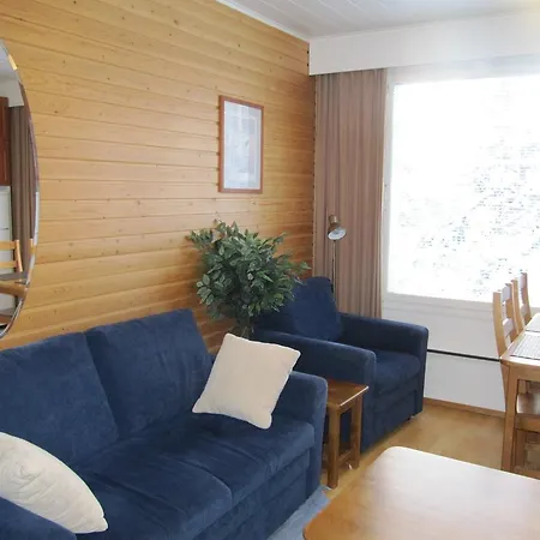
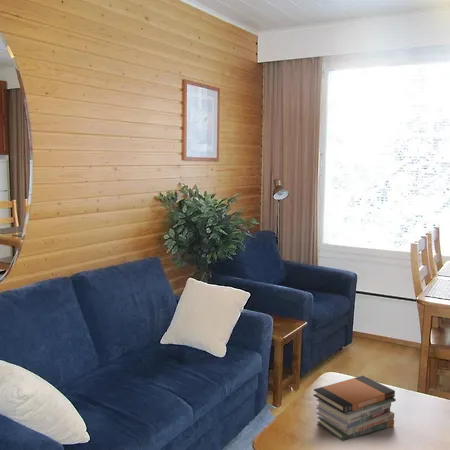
+ book stack (354, 407)
